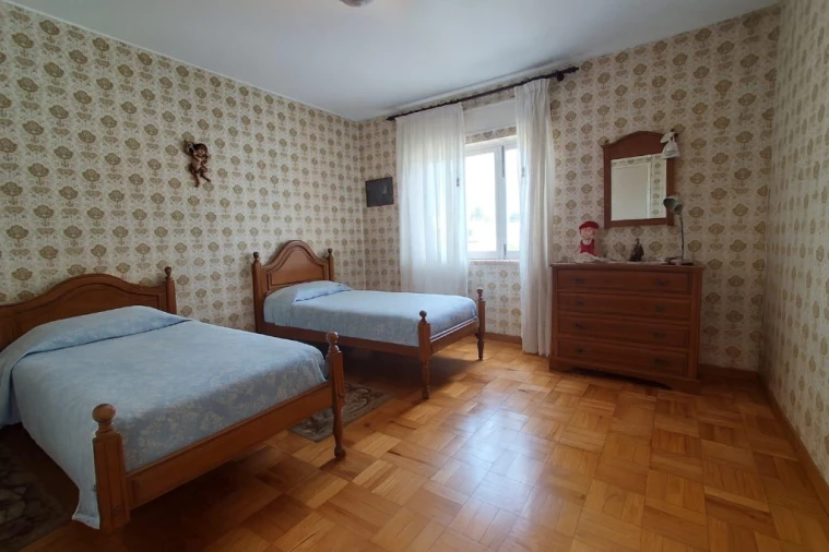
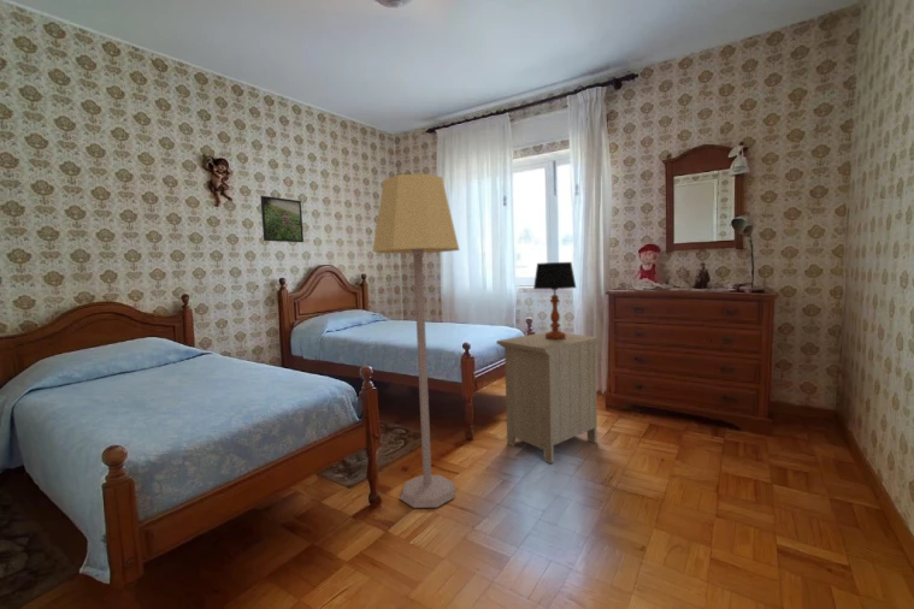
+ lamp (421, 341)
+ nightstand (548, 391)
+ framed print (282, 219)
+ table lamp (554, 300)
